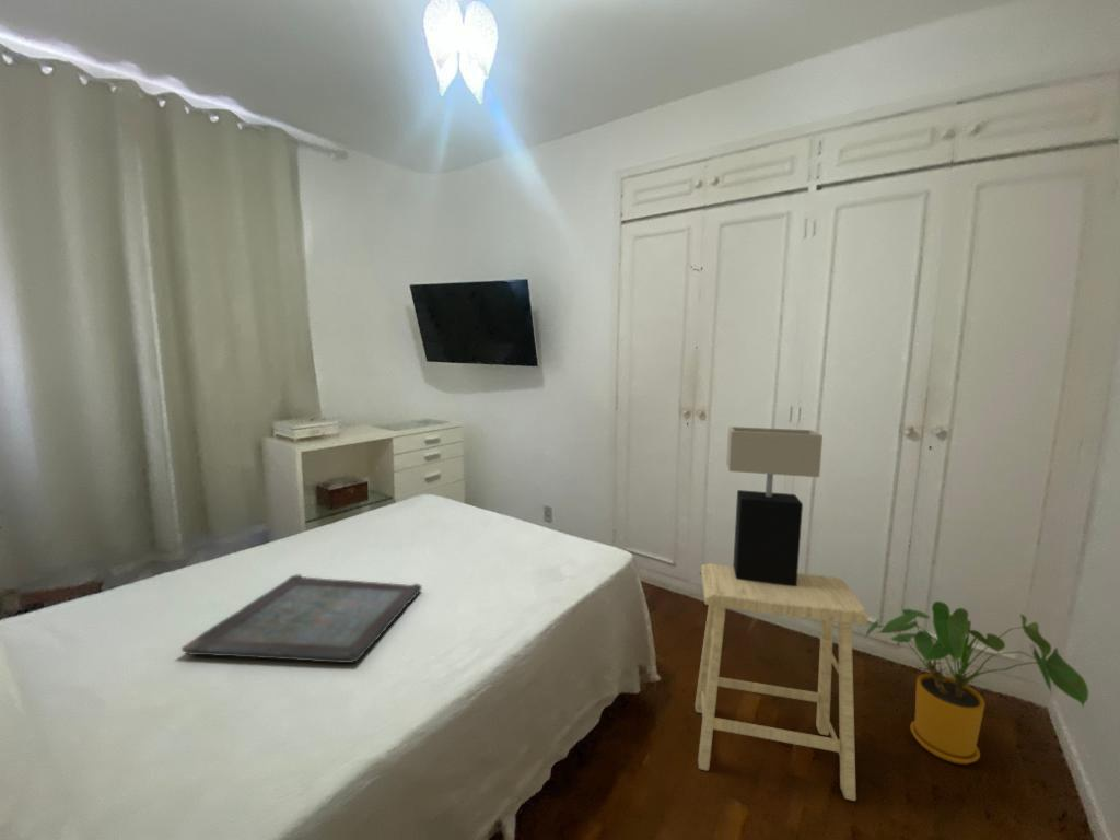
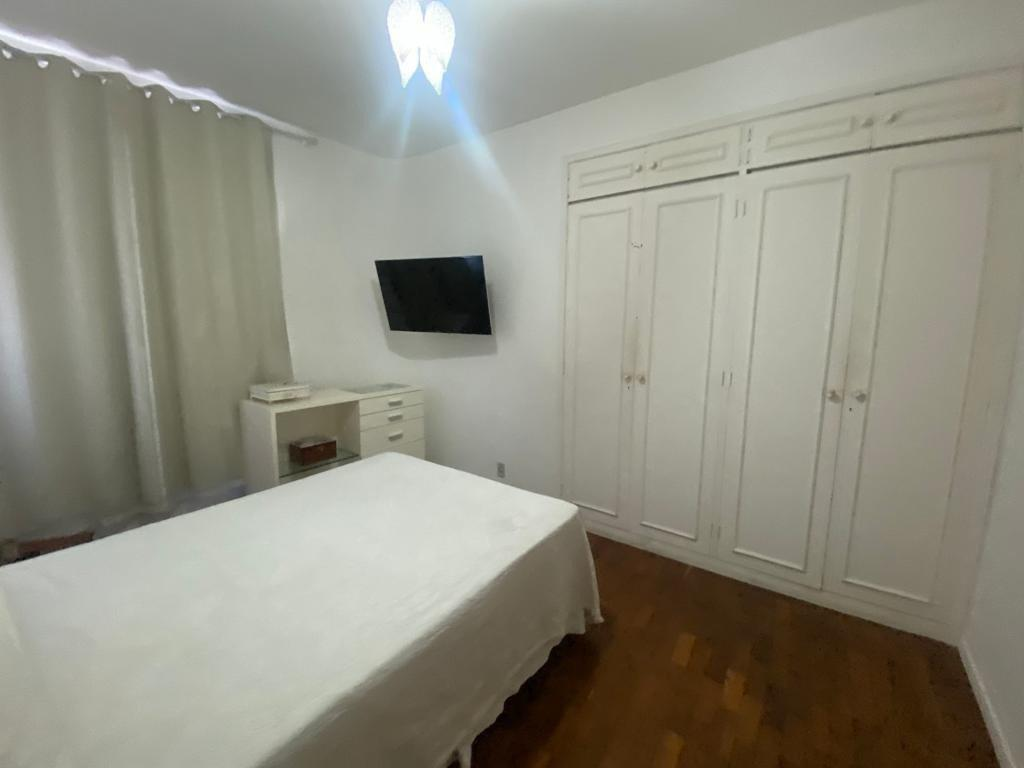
- house plant (956, 676)
- serving tray (317, 614)
- stool (770, 685)
- table lamp (768, 503)
